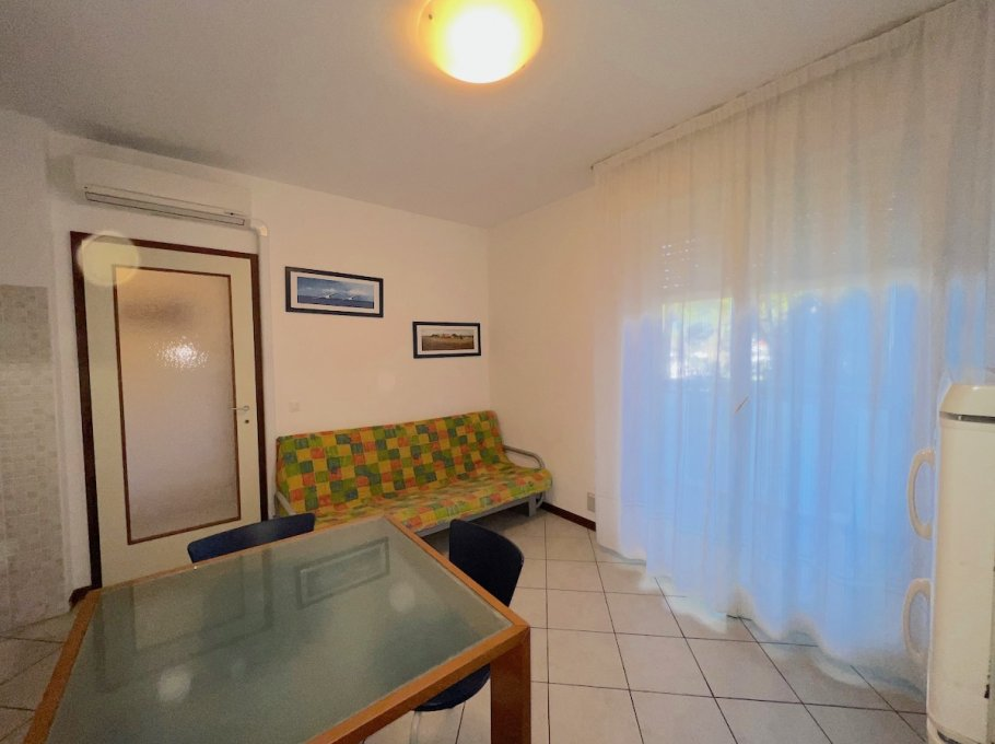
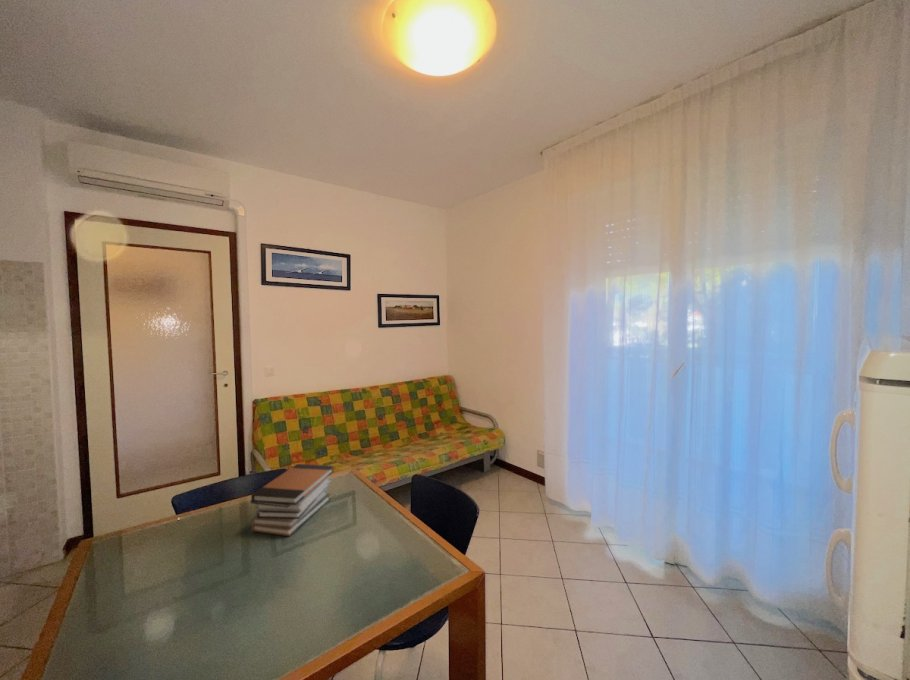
+ book stack (295, 496)
